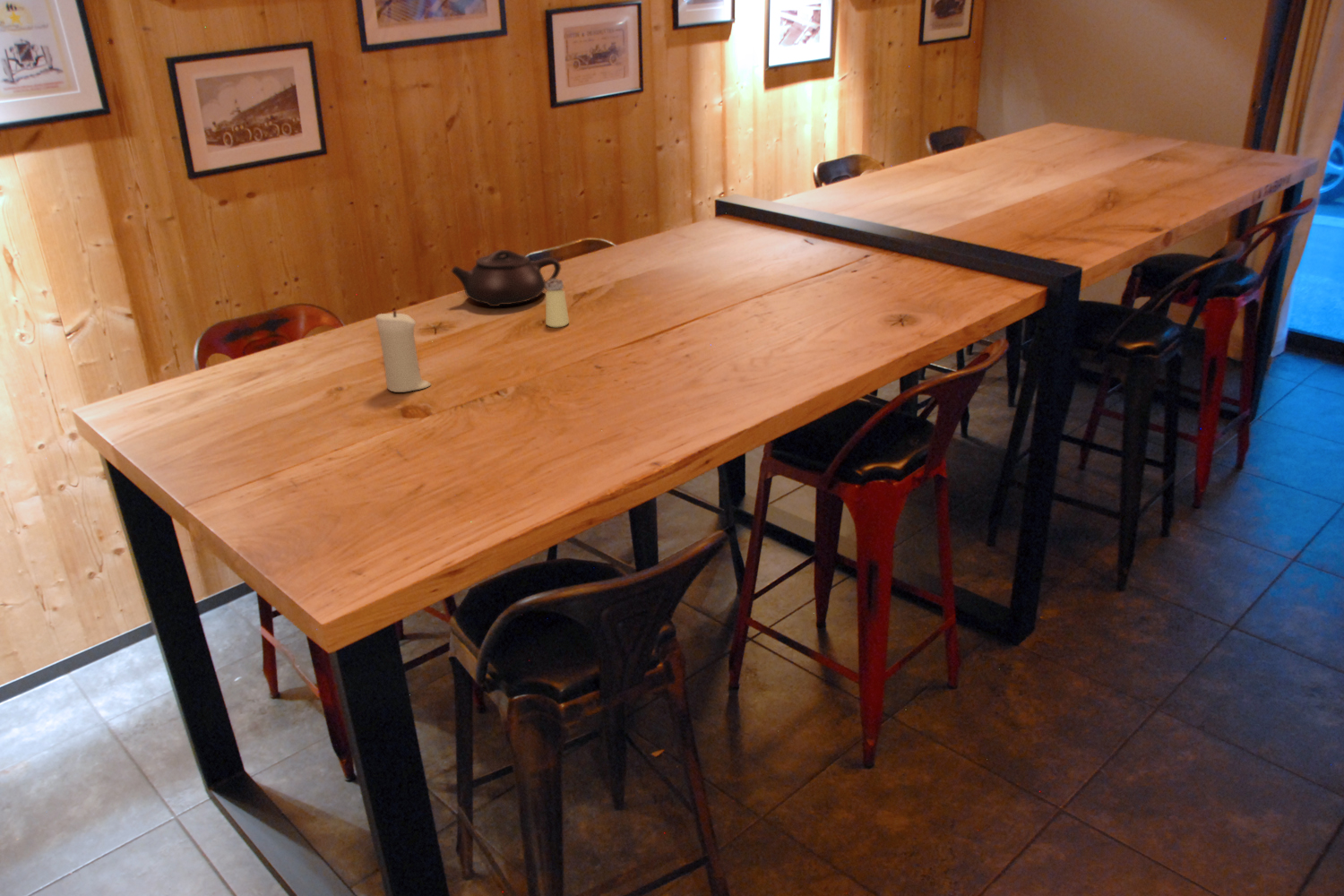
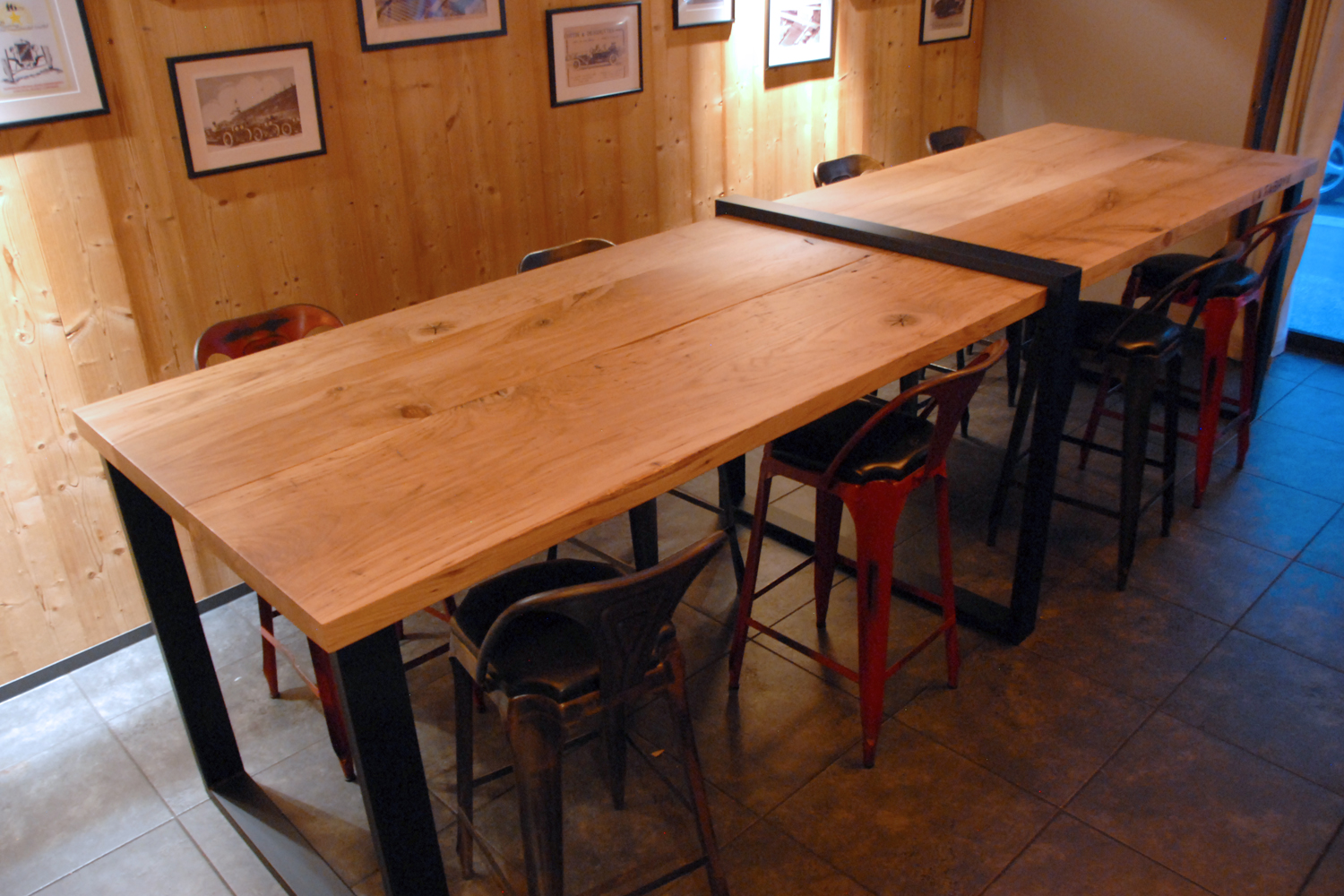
- candle (401, 349)
- saltshaker (556, 302)
- teapot (505, 274)
